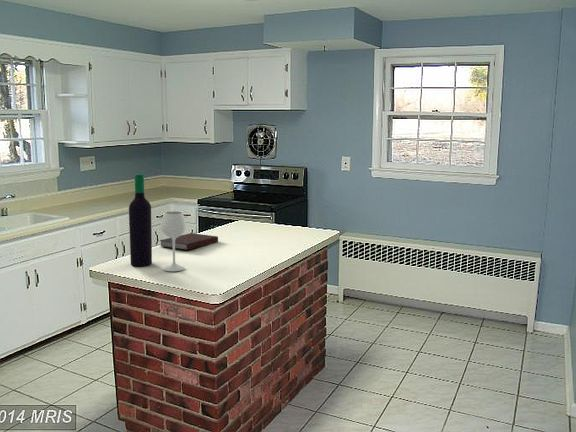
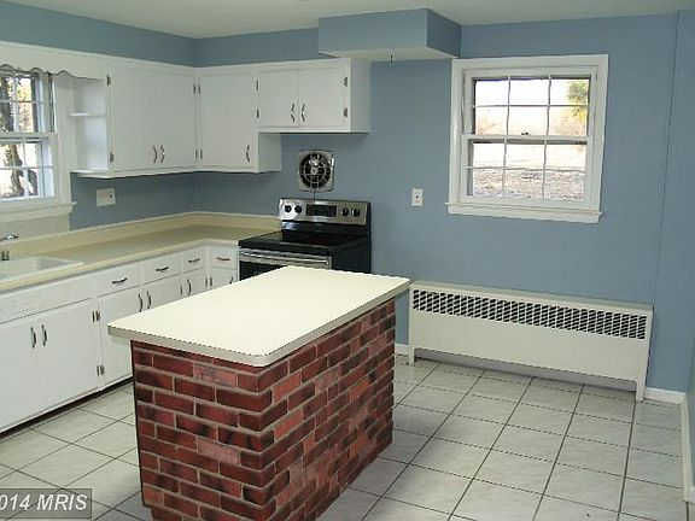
- notebook (189, 241)
- wine bottle (161, 221)
